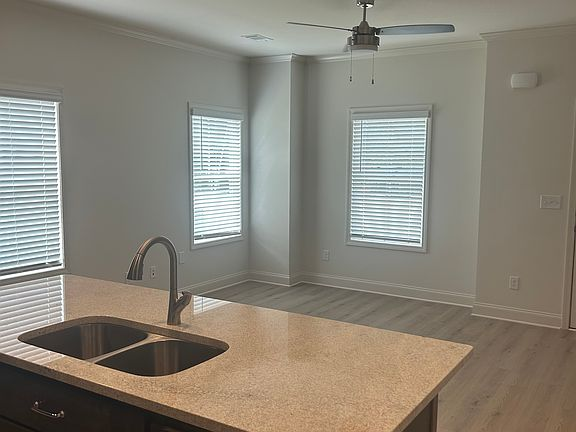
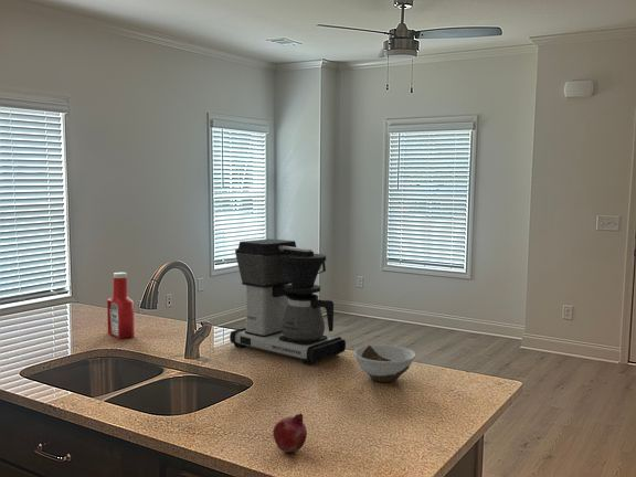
+ coffee maker (288, 297)
+ bowl (383, 364)
+ fruit (289, 432)
+ soap bottle (120, 304)
